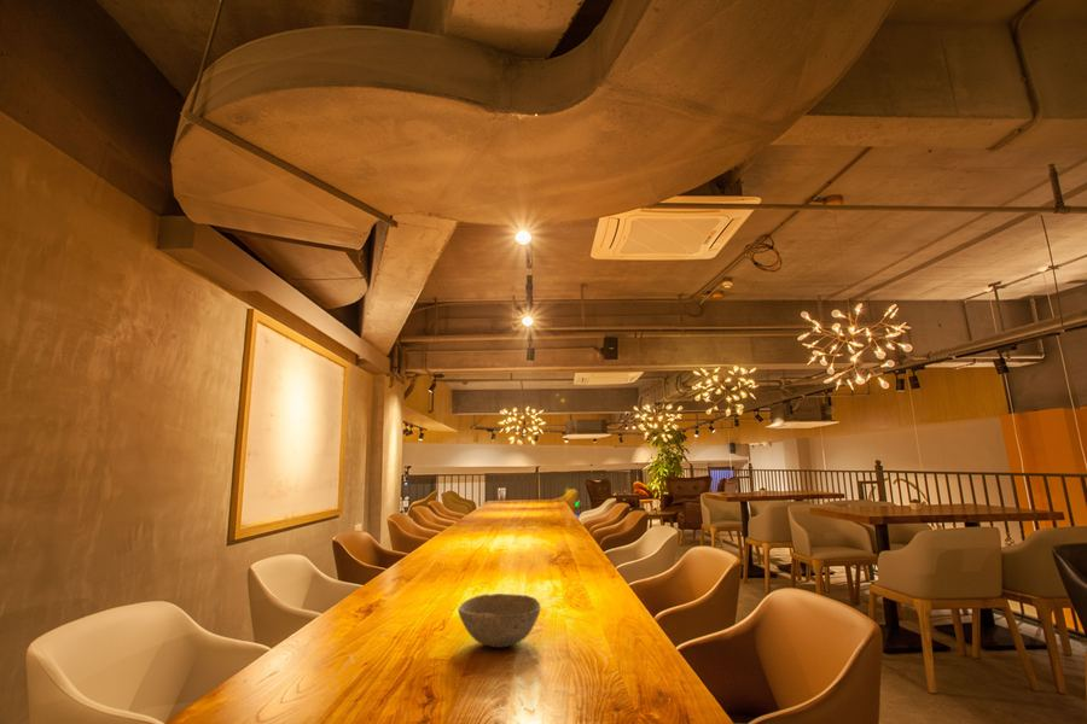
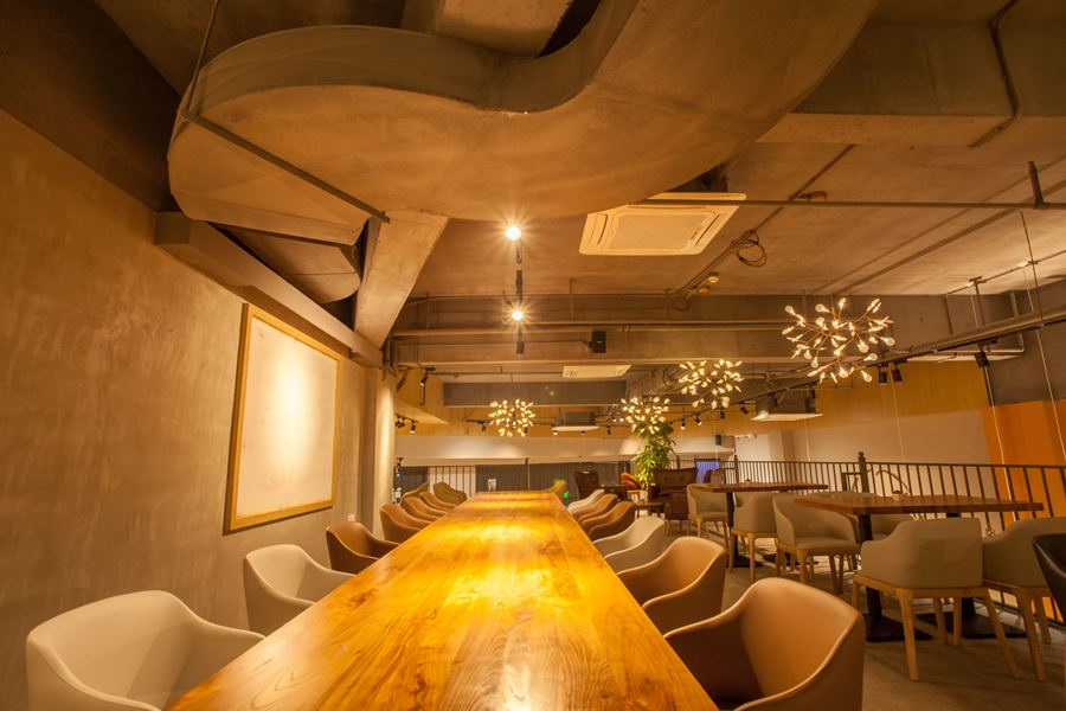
- bowl (500, 623)
